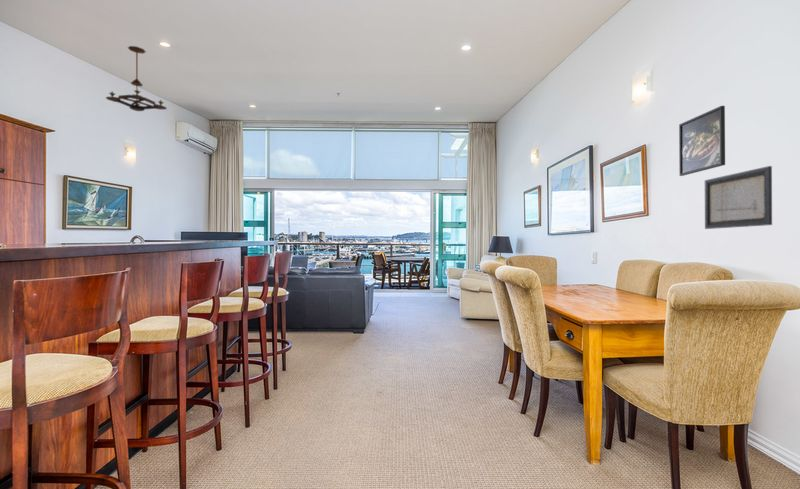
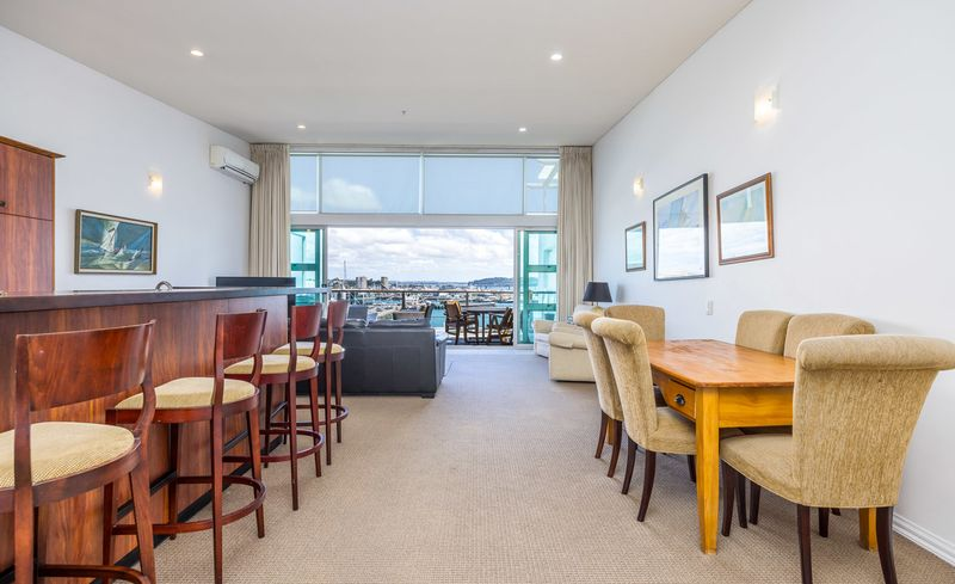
- chandelier (137, 77)
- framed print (700, 143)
- wall art (735, 200)
